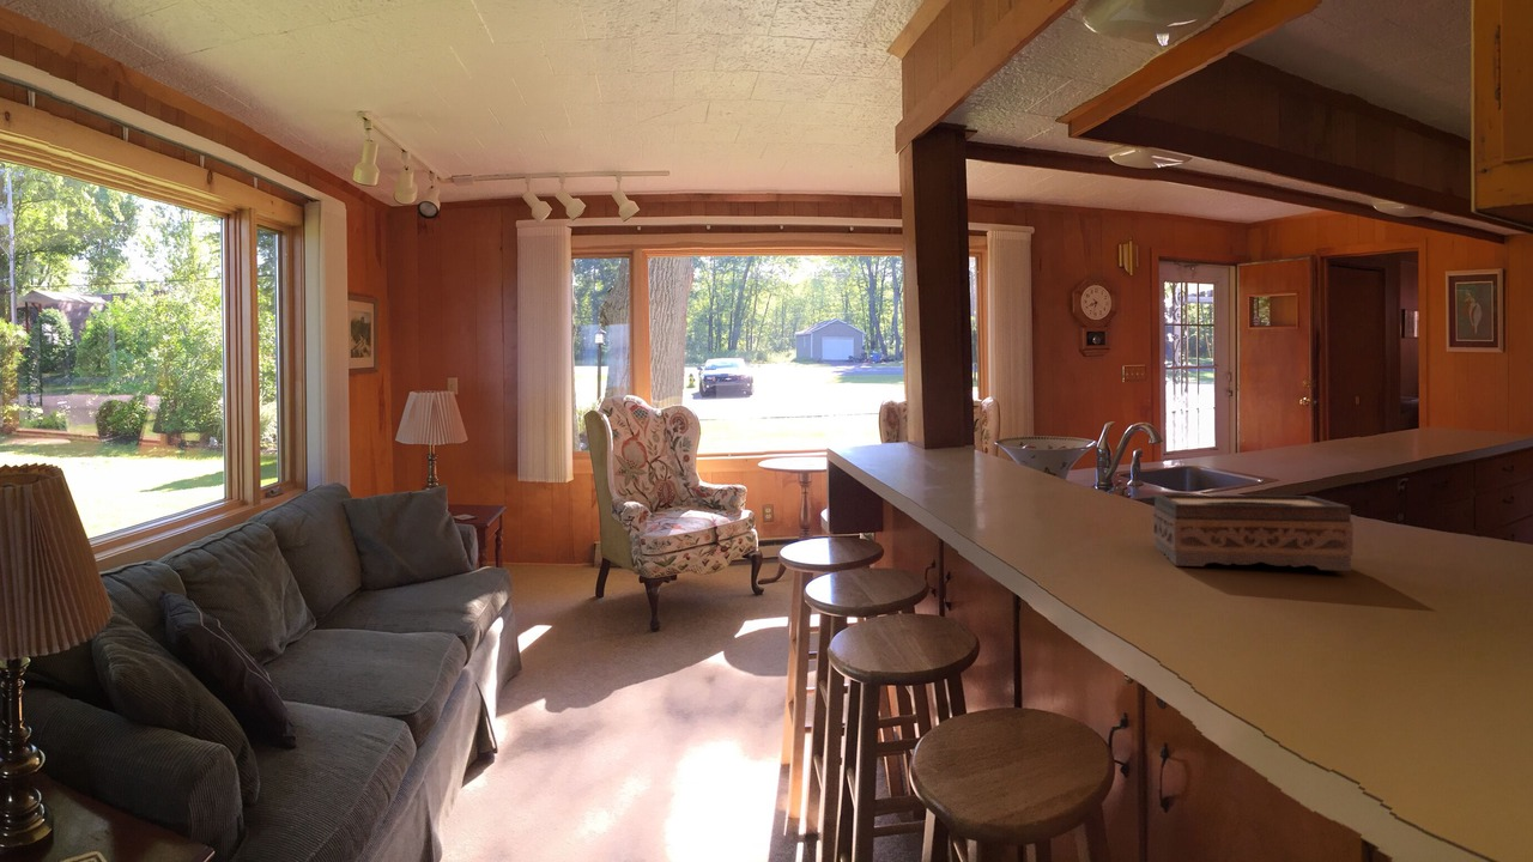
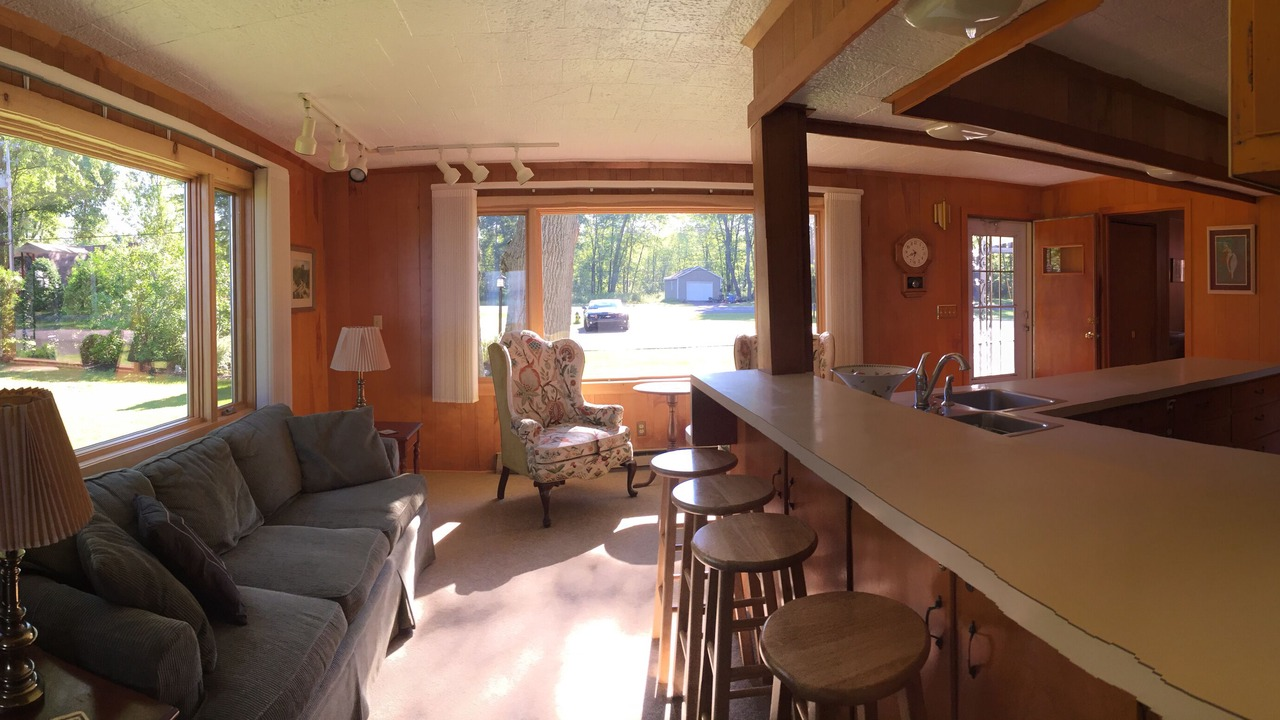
- tissue box (1244, 529)
